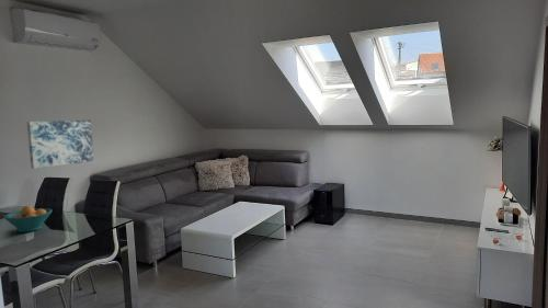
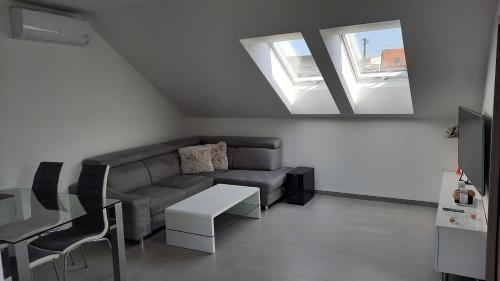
- fruit bowl (28, 217)
- wall art (62, 142)
